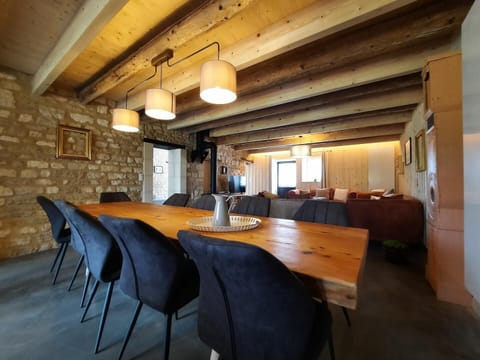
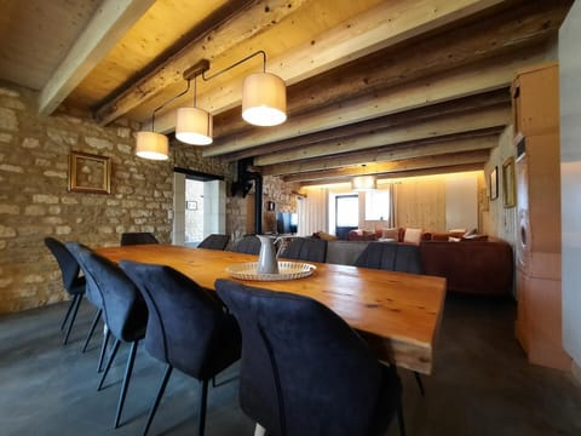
- potted plant (395, 250)
